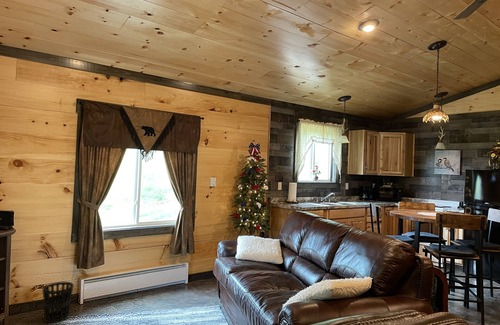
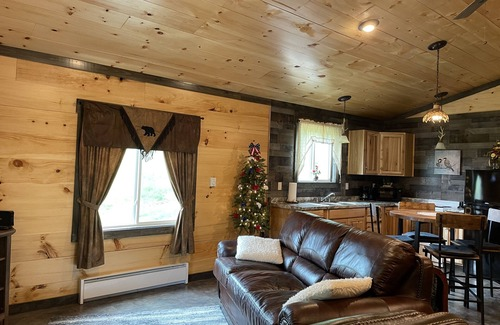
- wastebasket (57, 302)
